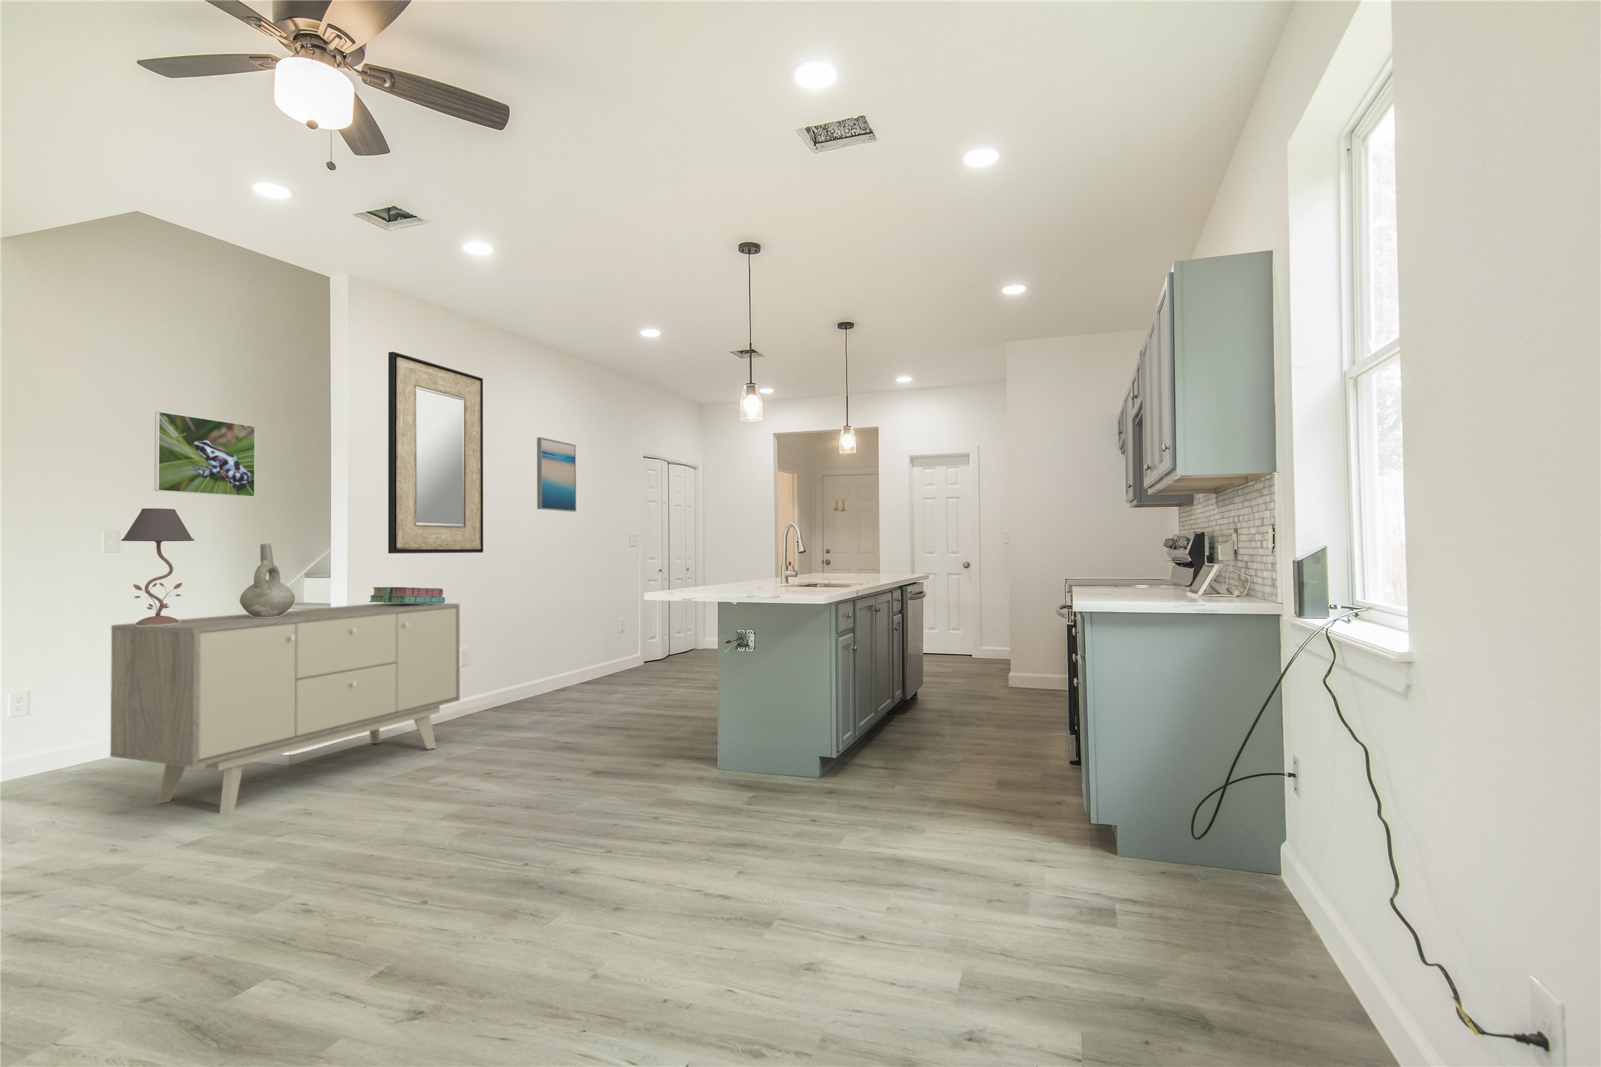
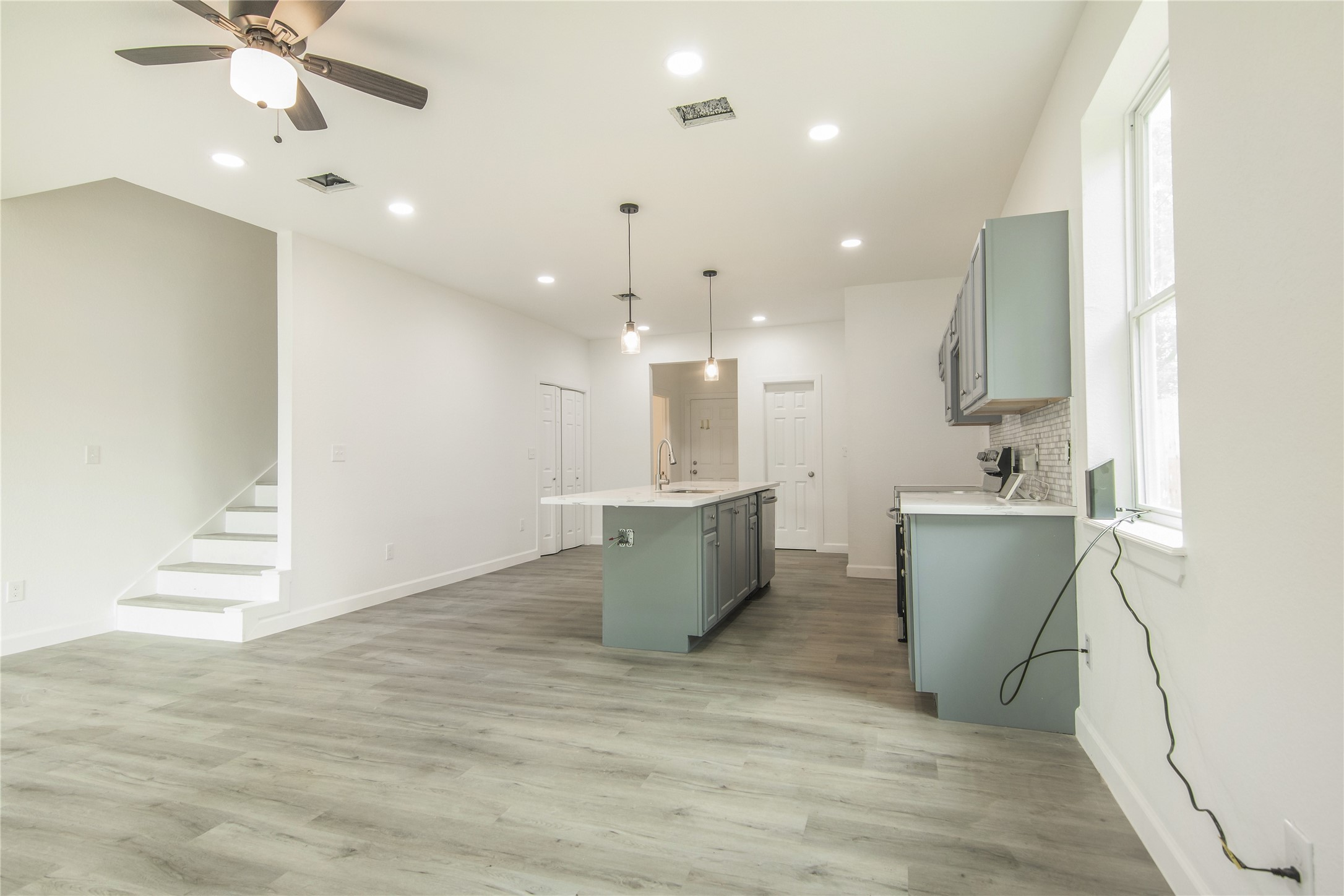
- stack of books (407, 597)
- home mirror (438, 460)
- wall art (556, 475)
- sideboard (313, 692)
- decorative vase (268, 580)
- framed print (207, 456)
- table lamp (163, 560)
